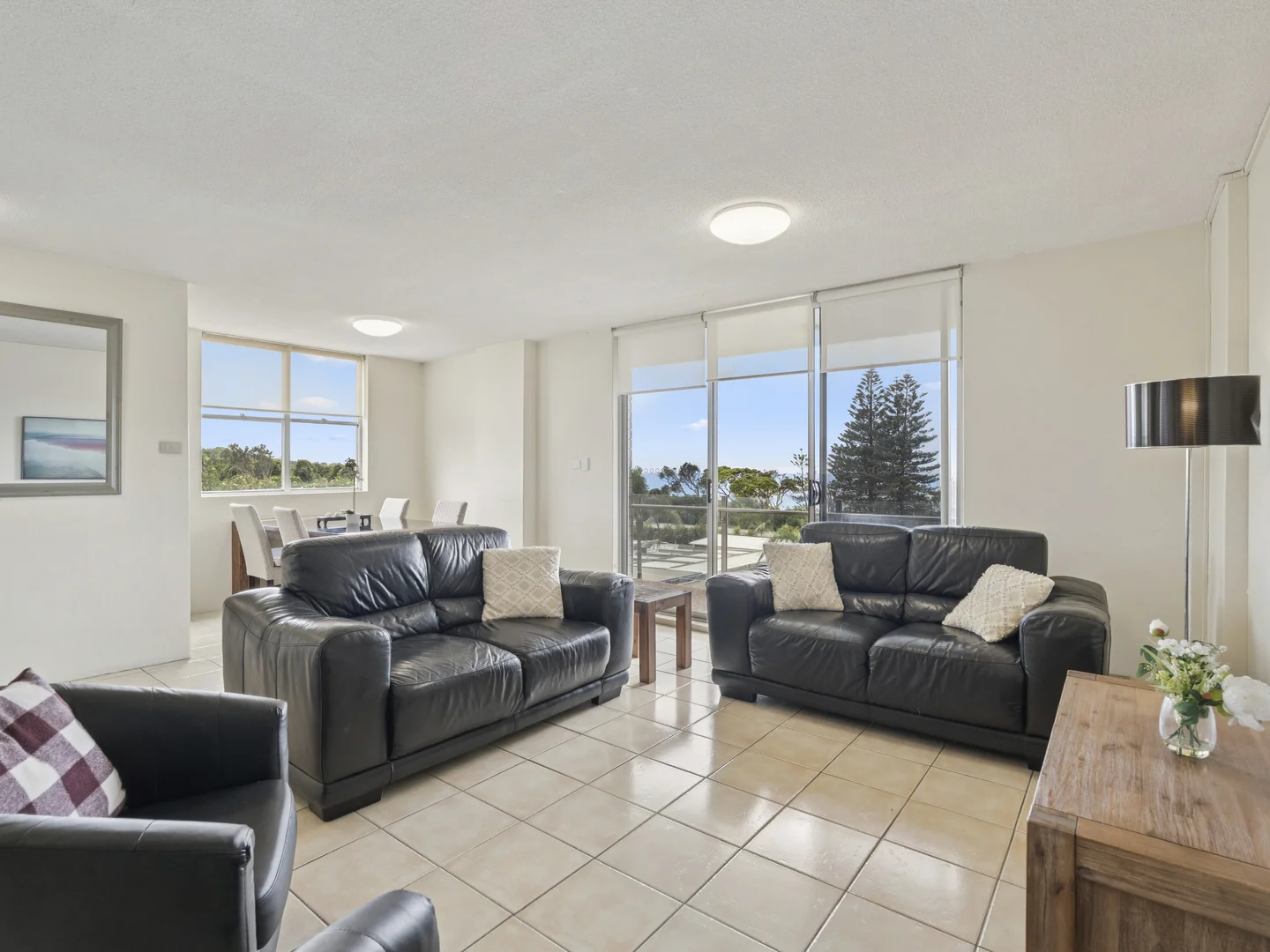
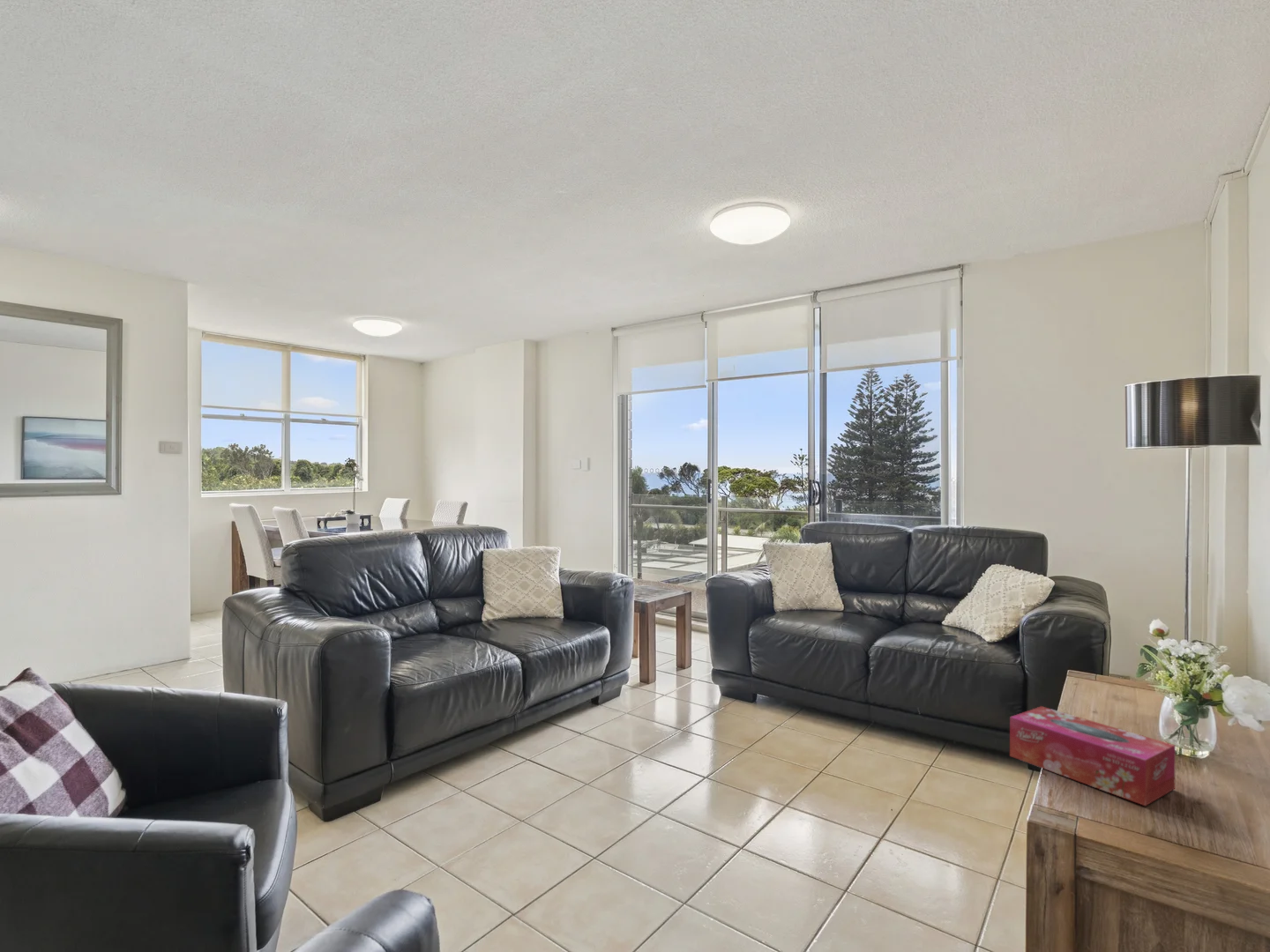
+ tissue box (1087, 750)
